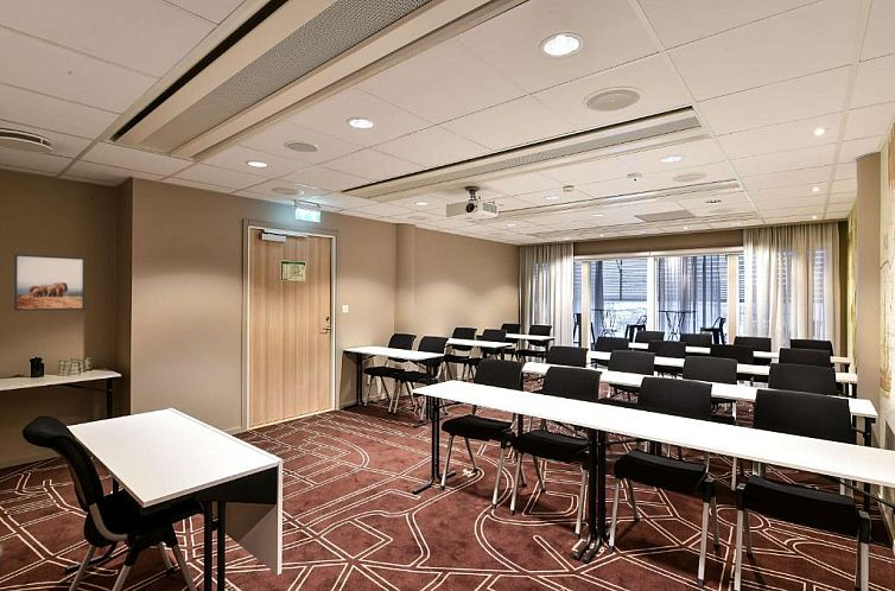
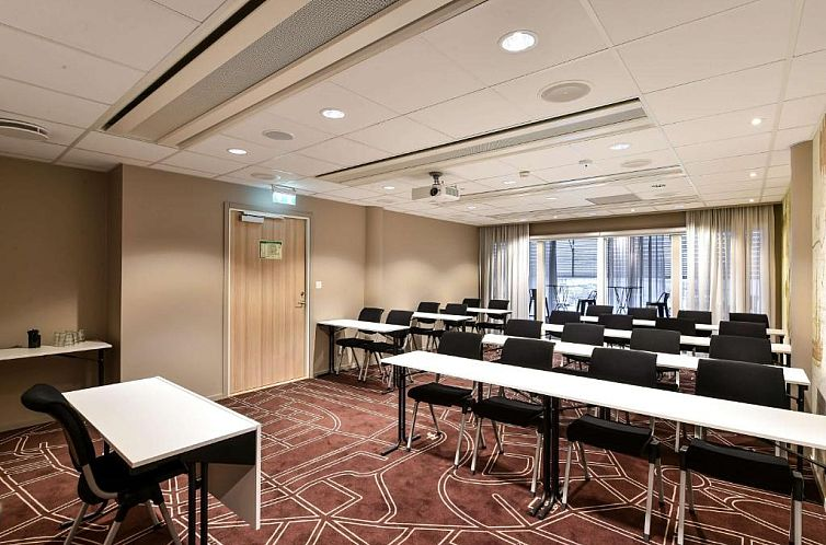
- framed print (51, 282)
